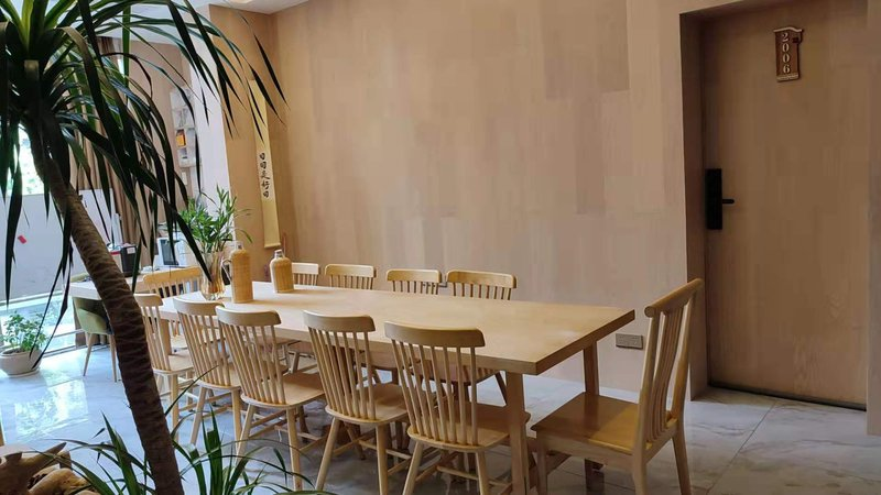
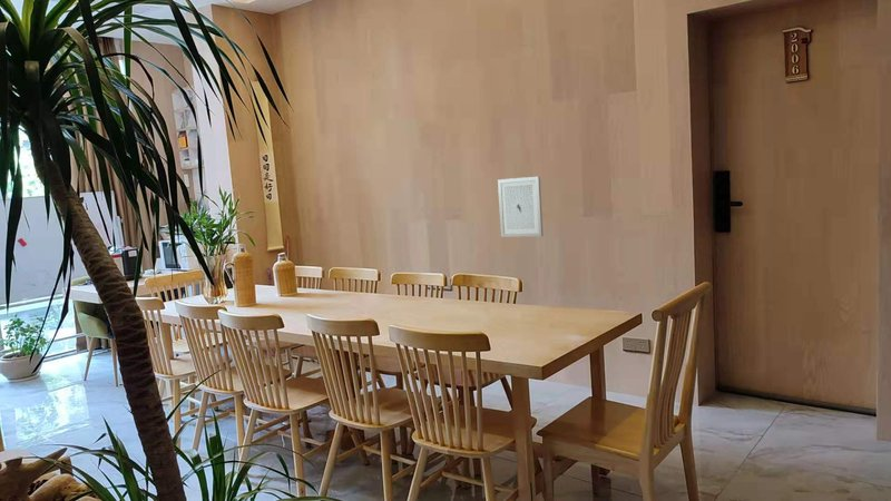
+ wall art (519, 207)
